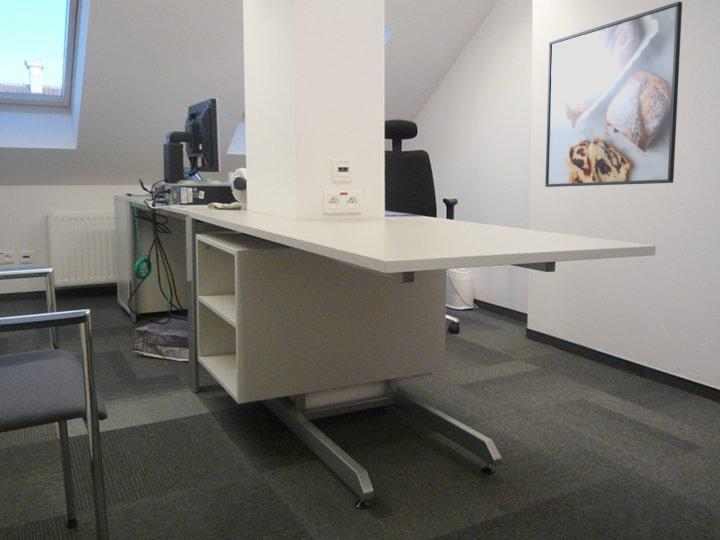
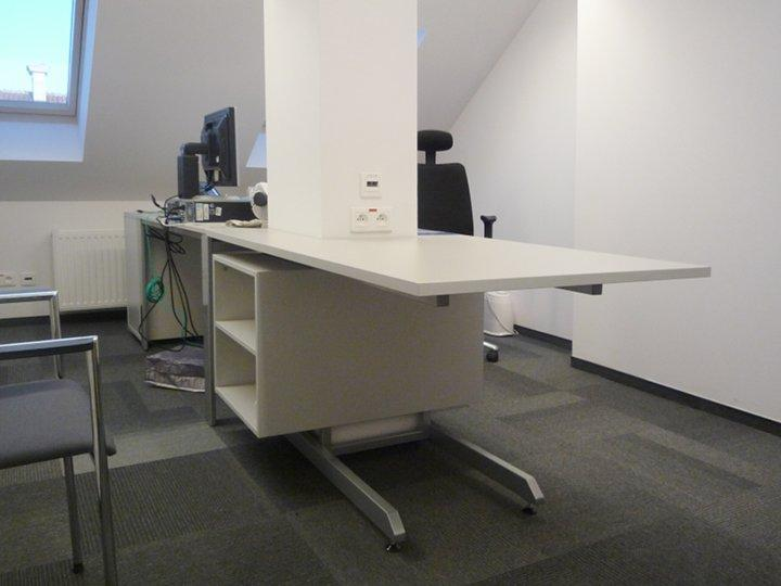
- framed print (605, 105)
